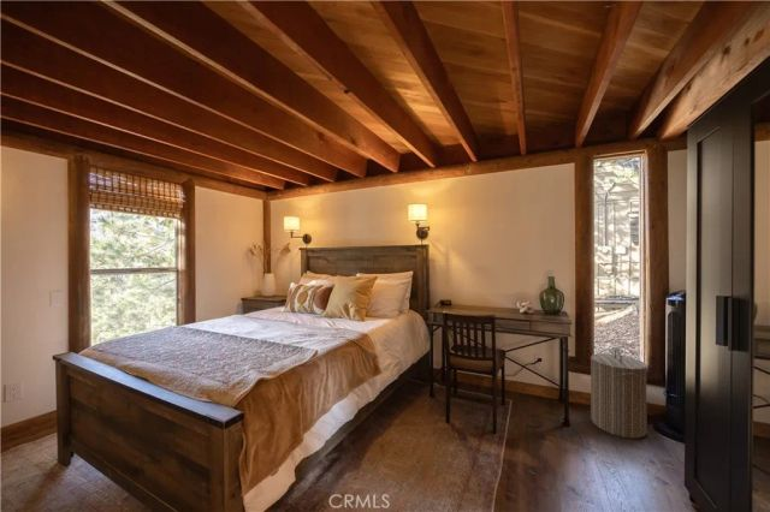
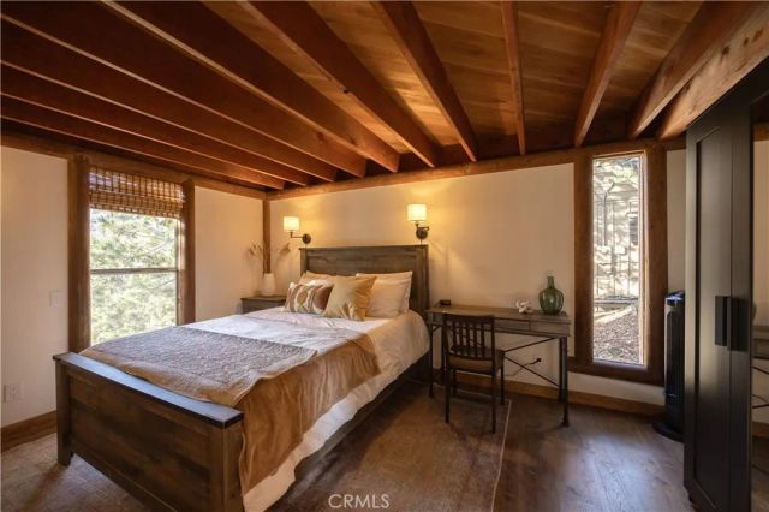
- laundry hamper (617, 387)
